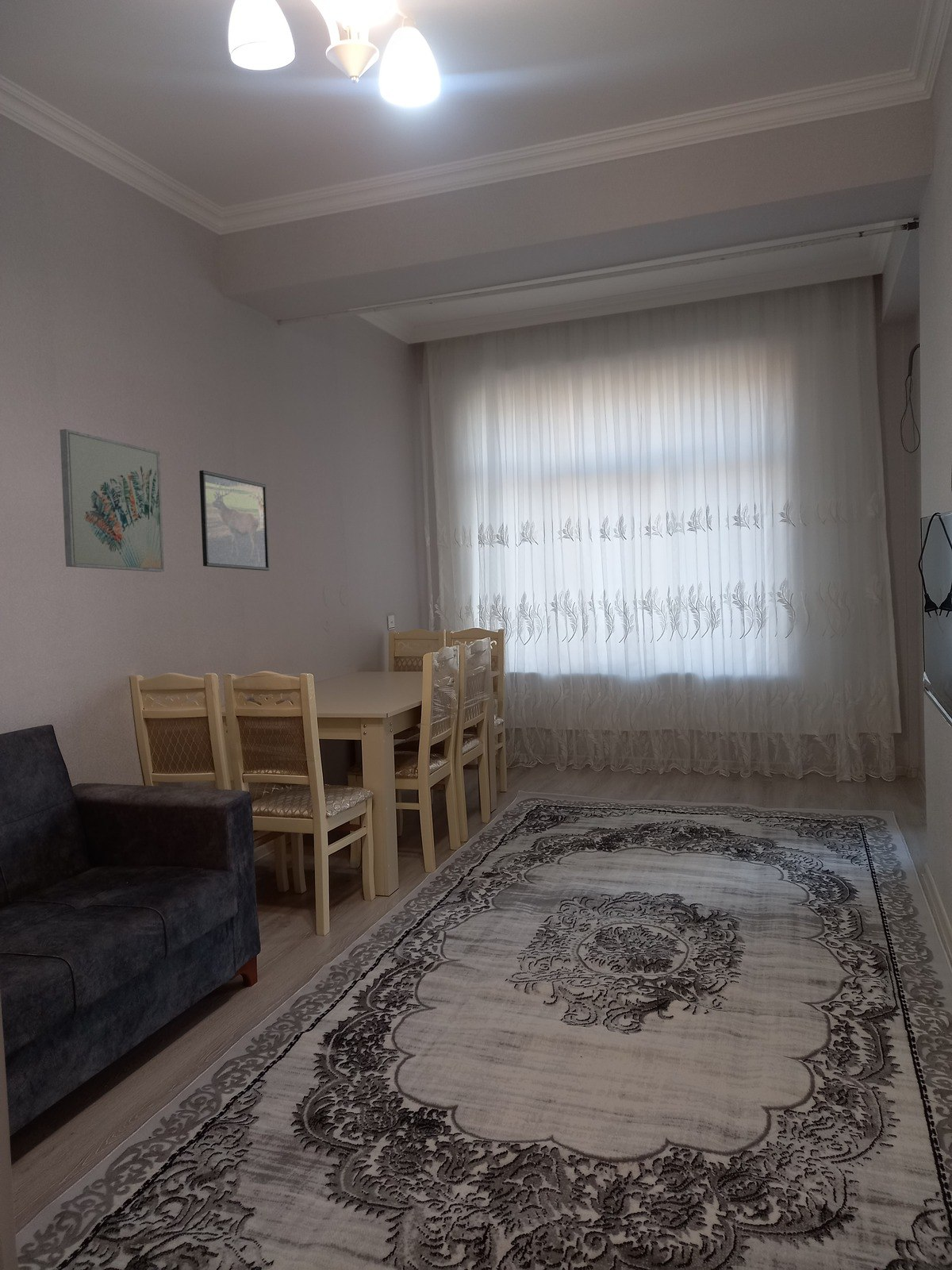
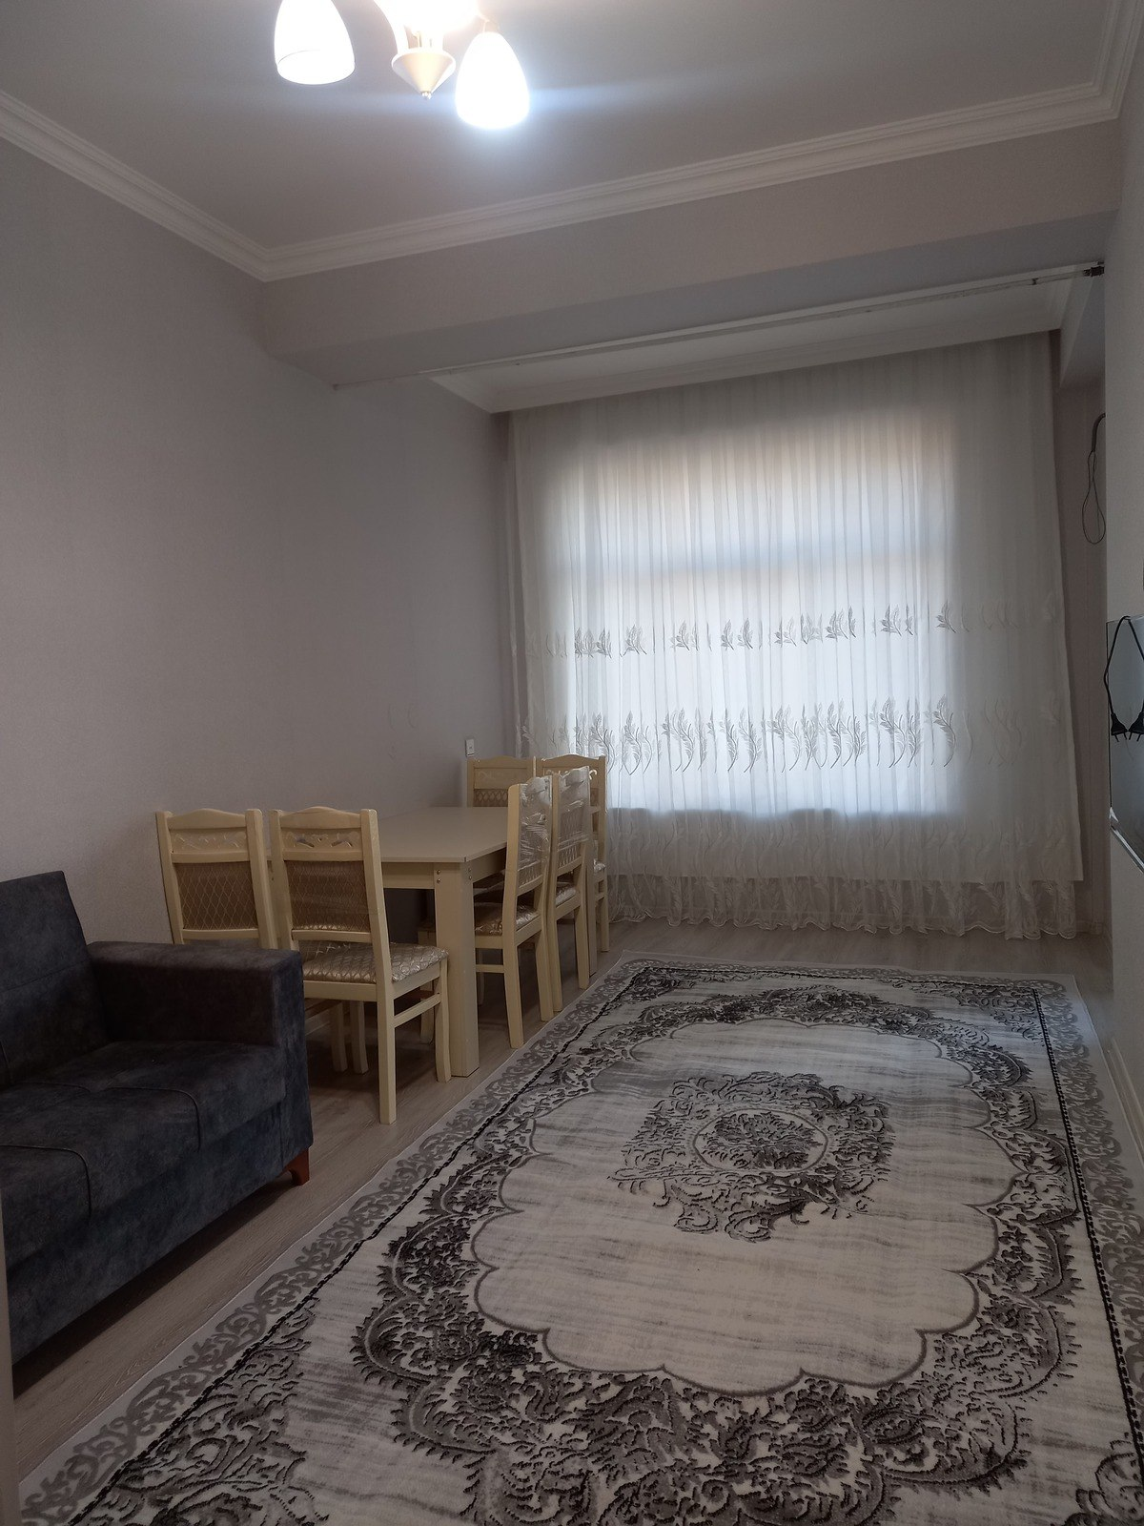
- wall art (115, 505)
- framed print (236, 523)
